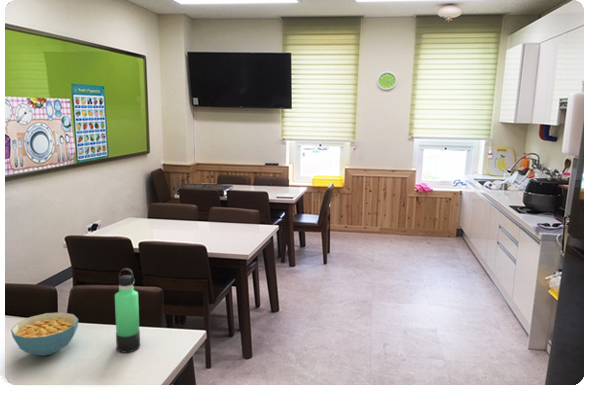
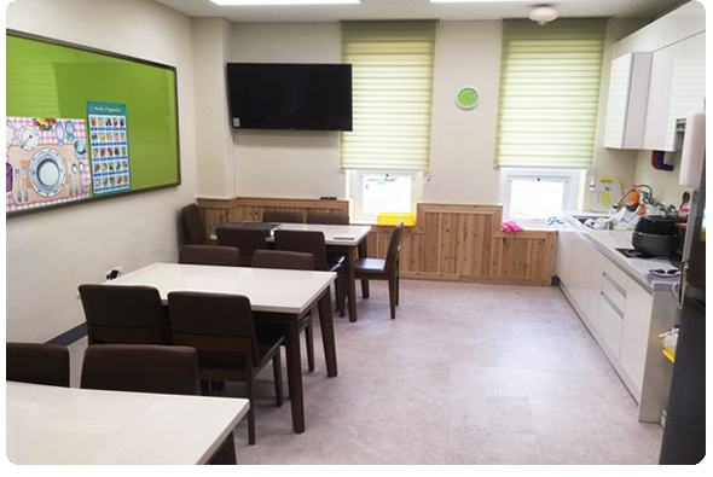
- thermos bottle (127, 308)
- cereal bowl (46, 337)
